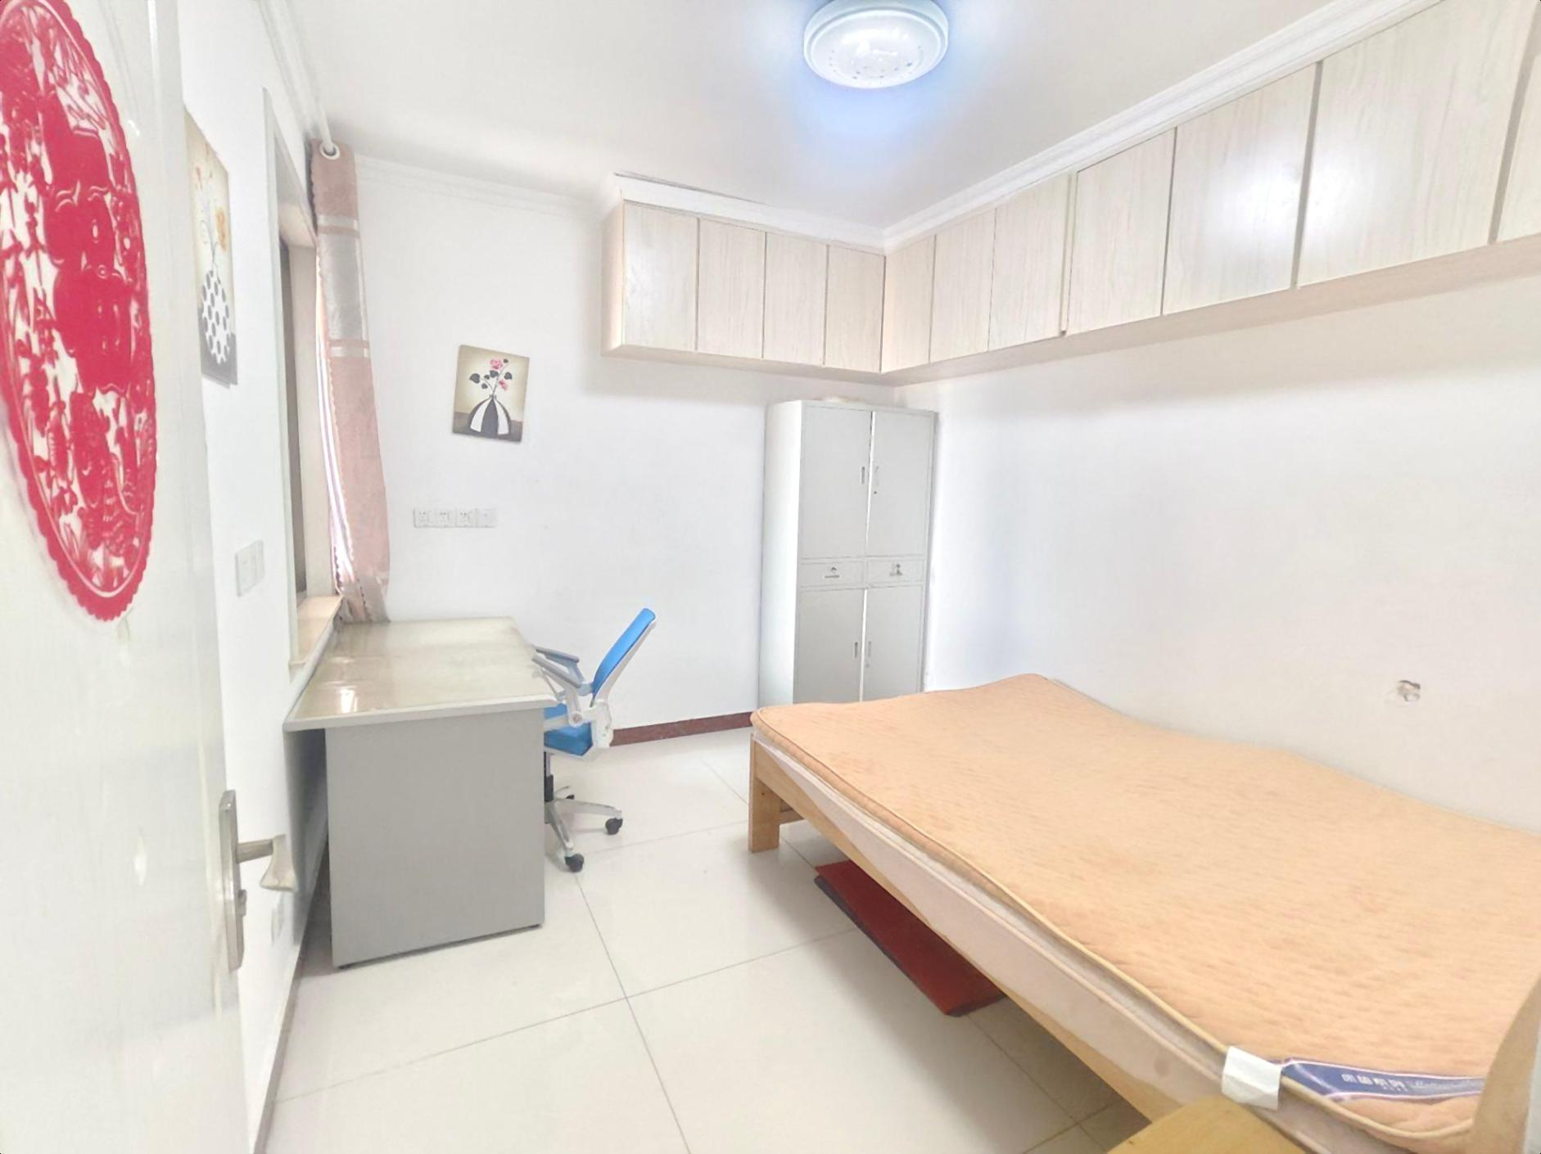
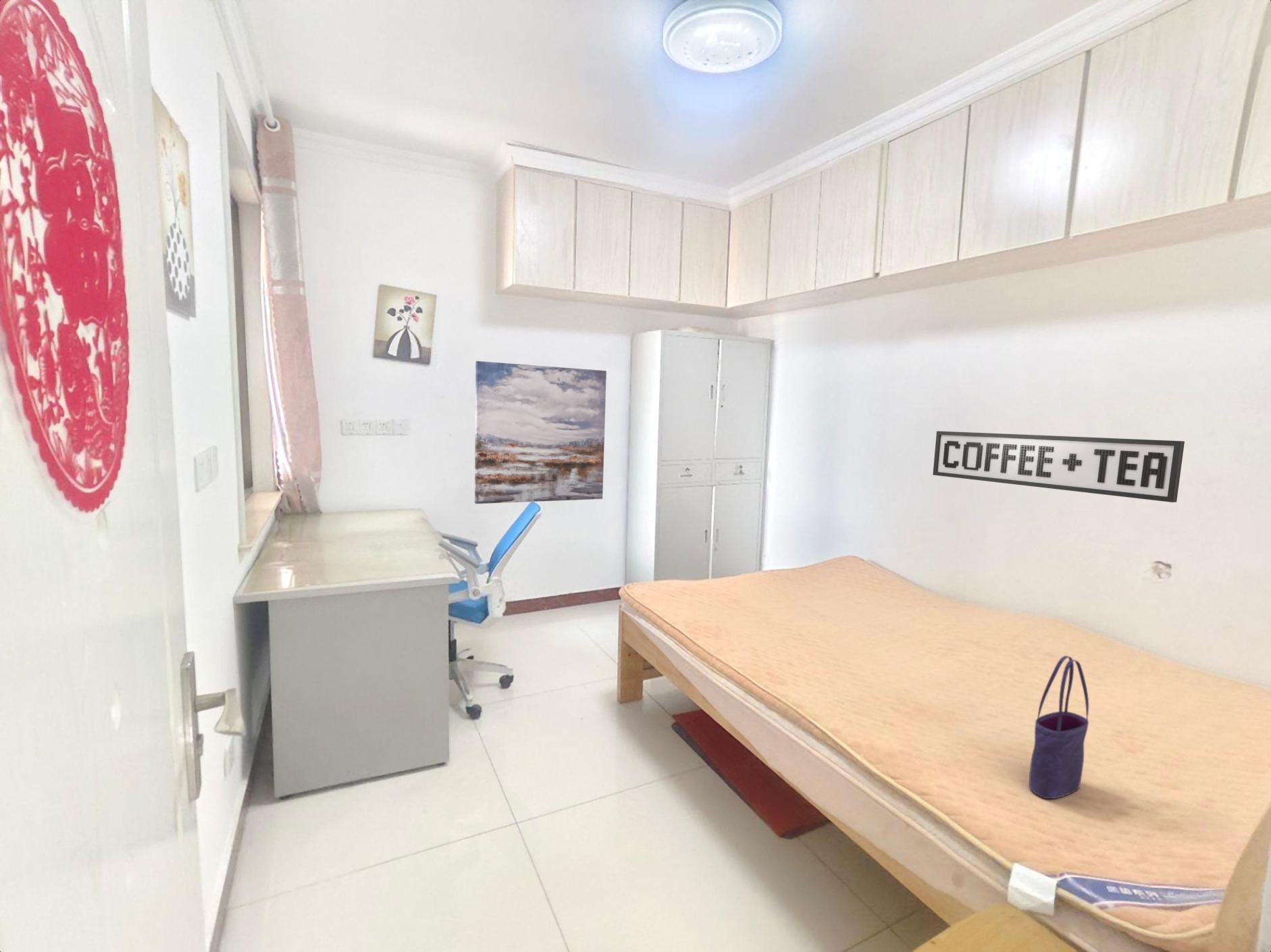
+ wall art (543, 434)
+ sign (1037, 460)
+ tote bag (1062, 723)
